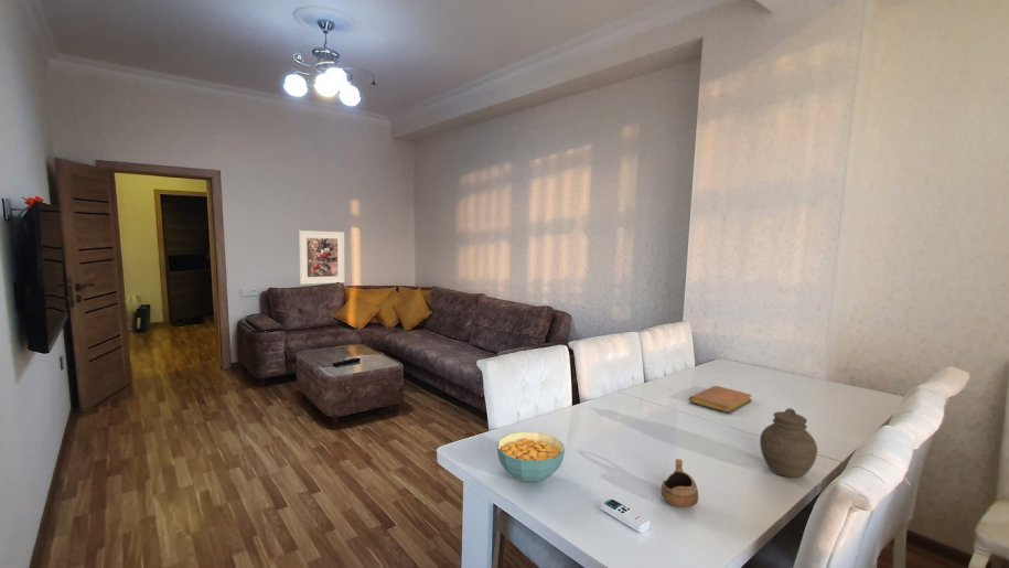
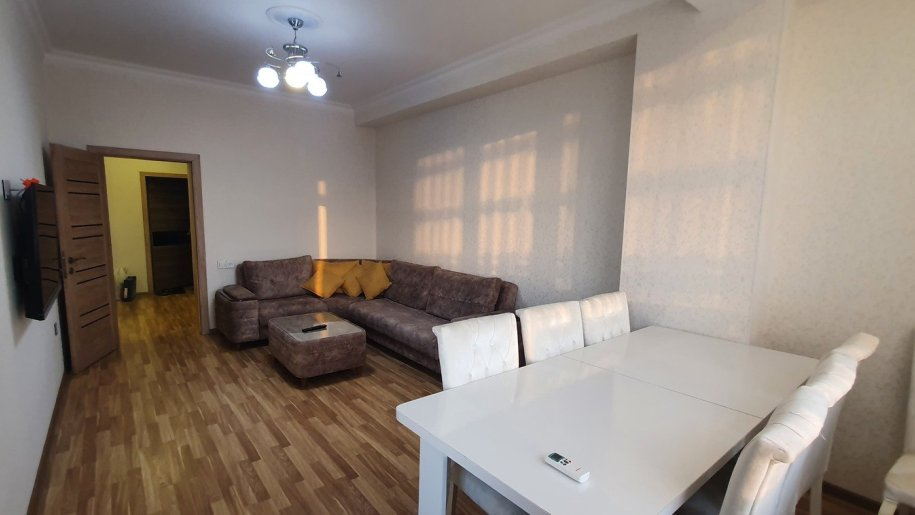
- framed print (322, 257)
- notebook (720, 397)
- cereal bowl (529, 461)
- jar (787, 440)
- cup (681, 484)
